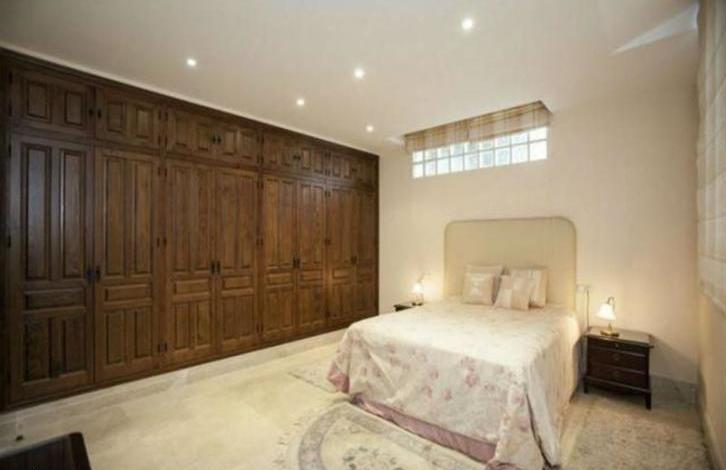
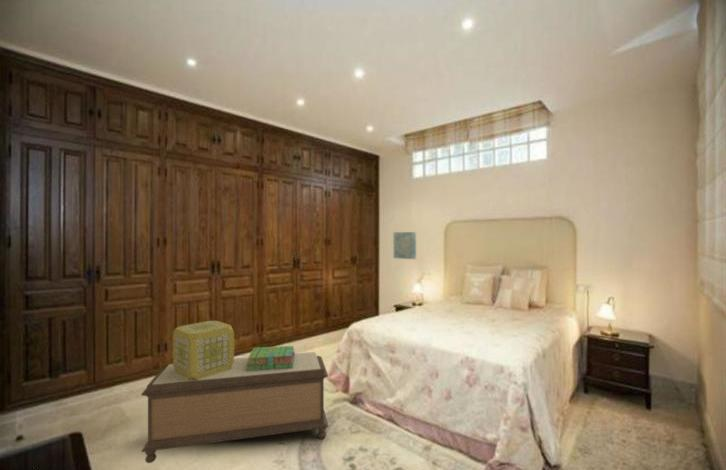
+ bench (243, 400)
+ decorative box (203, 347)
+ stack of books (271, 356)
+ wall art (404, 245)
